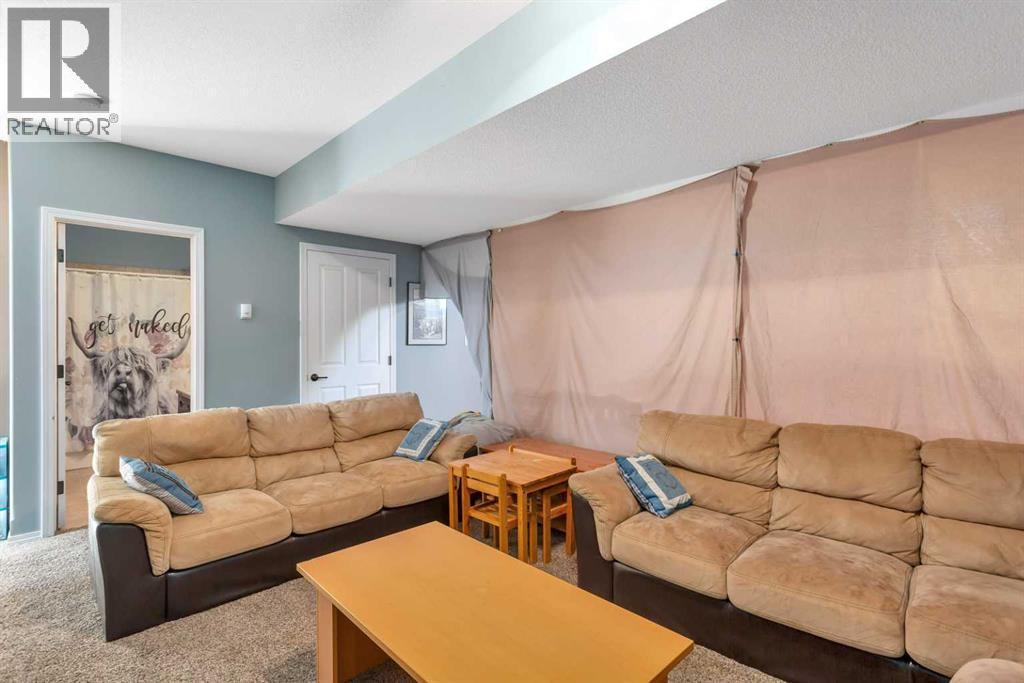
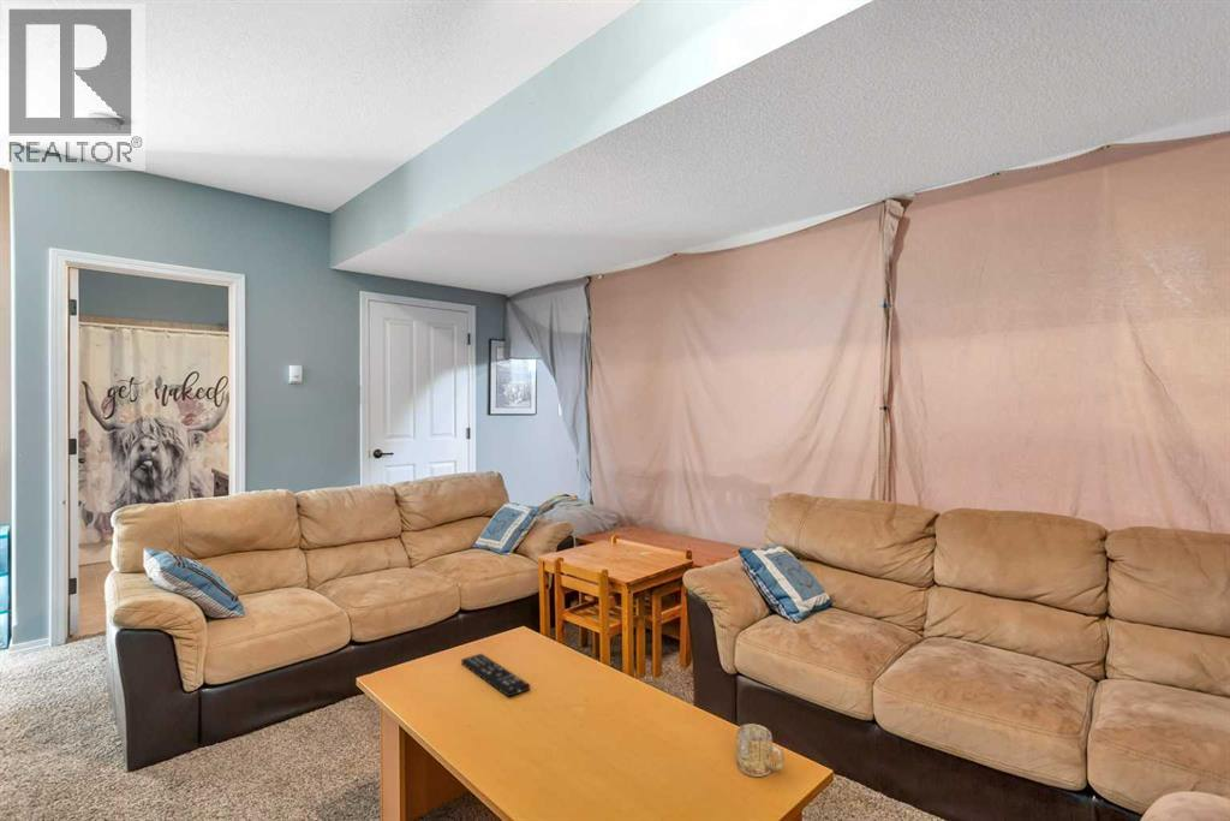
+ remote control (494, 673)
+ mug (760, 751)
